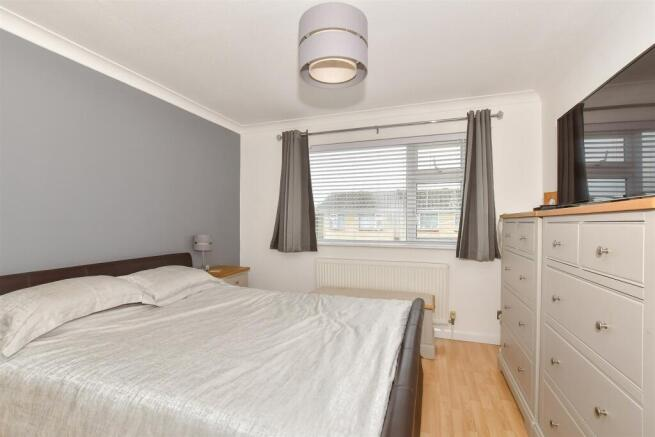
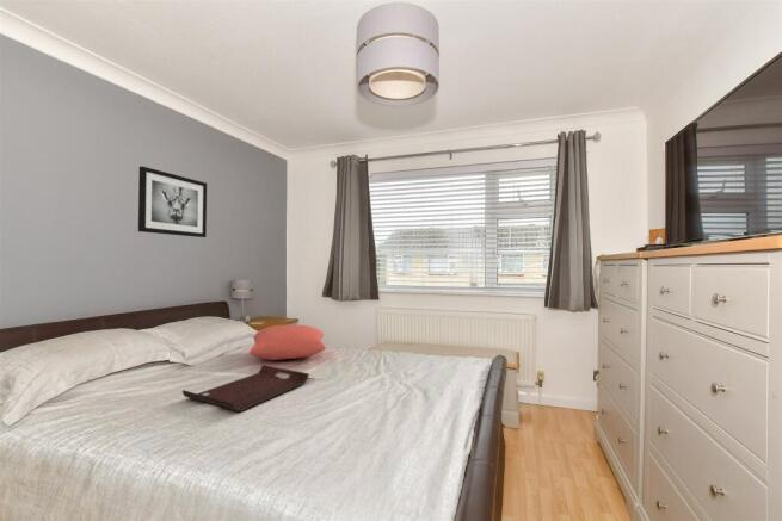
+ serving tray (250, 385)
+ cushion (288, 342)
+ wall art (176, 205)
